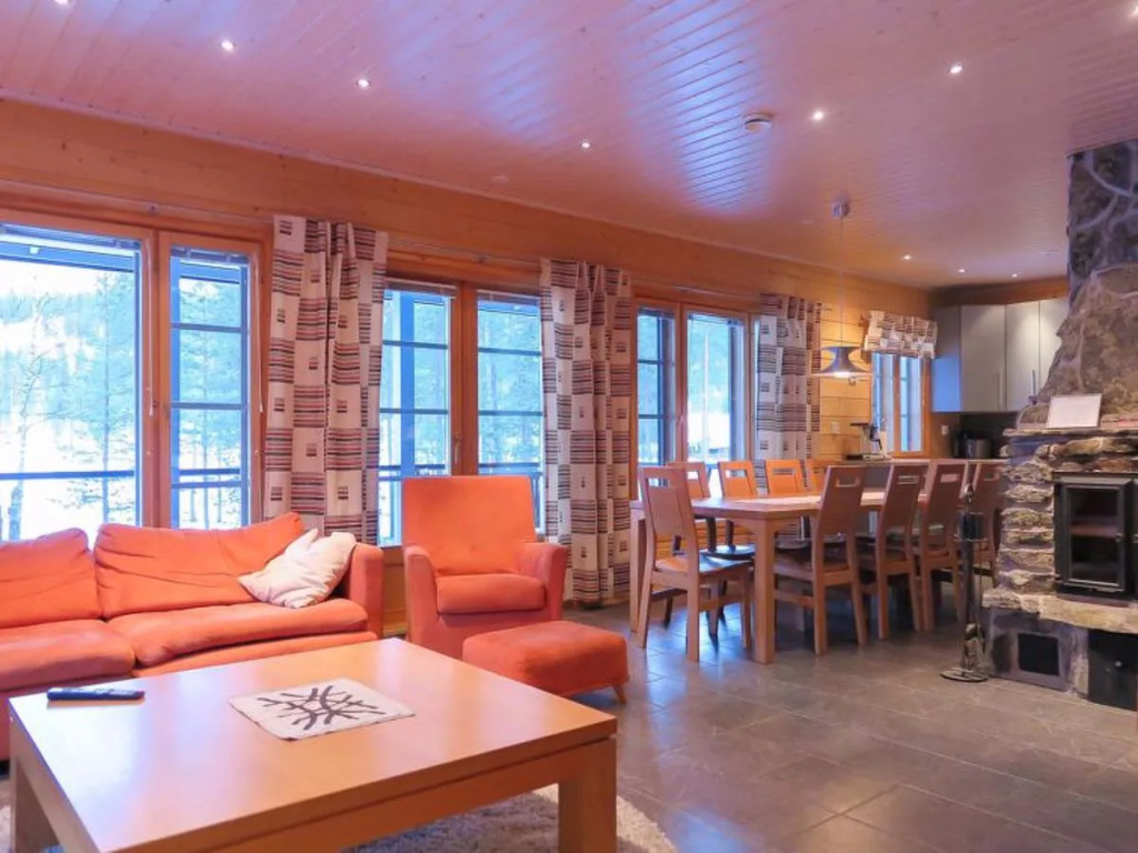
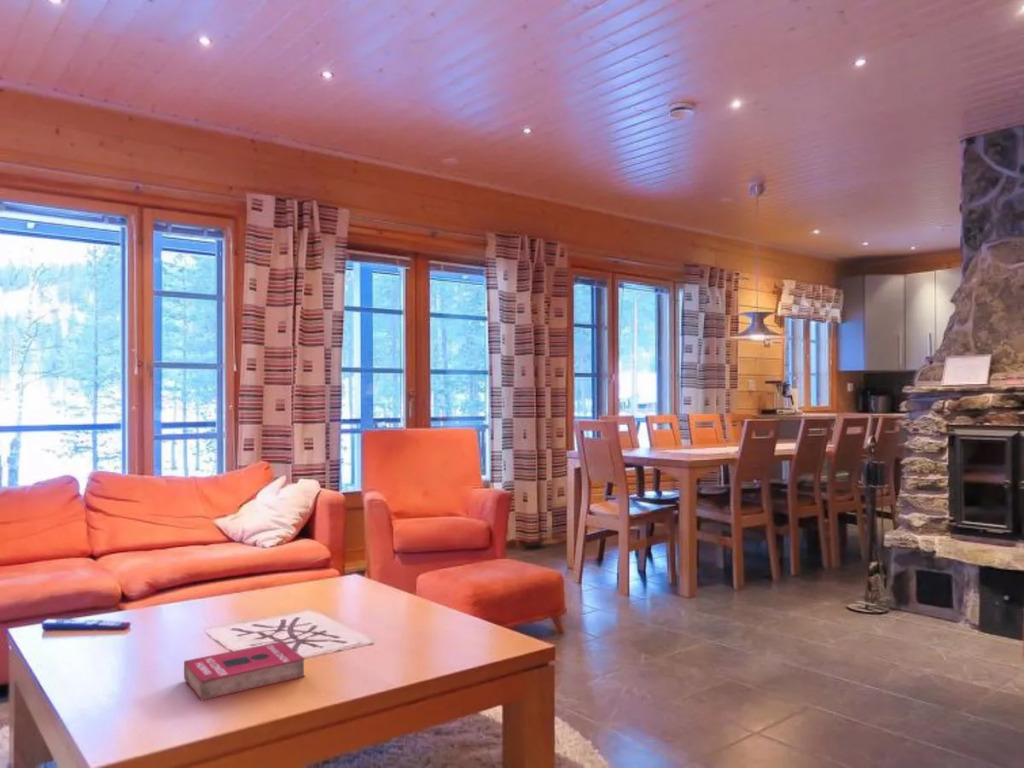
+ book (244, 668)
